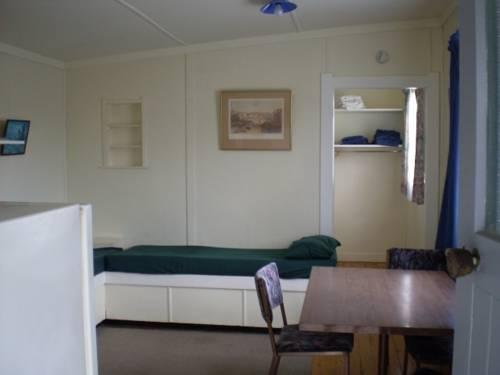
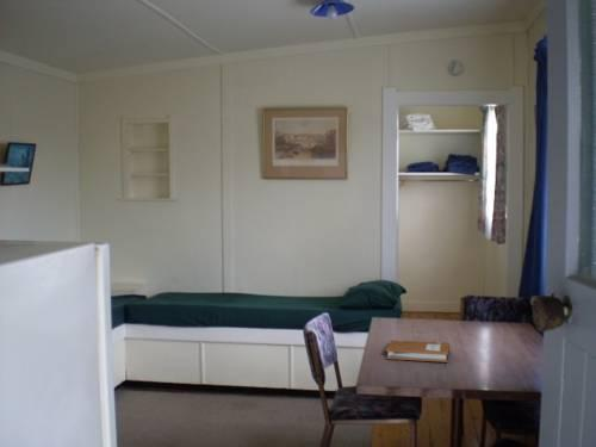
+ notebook (420, 349)
